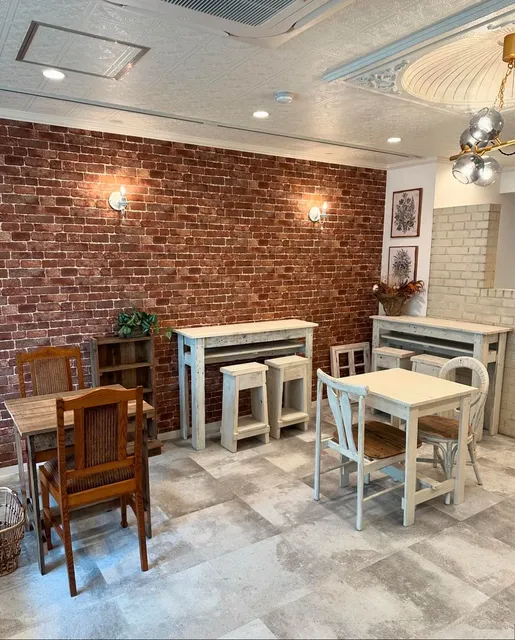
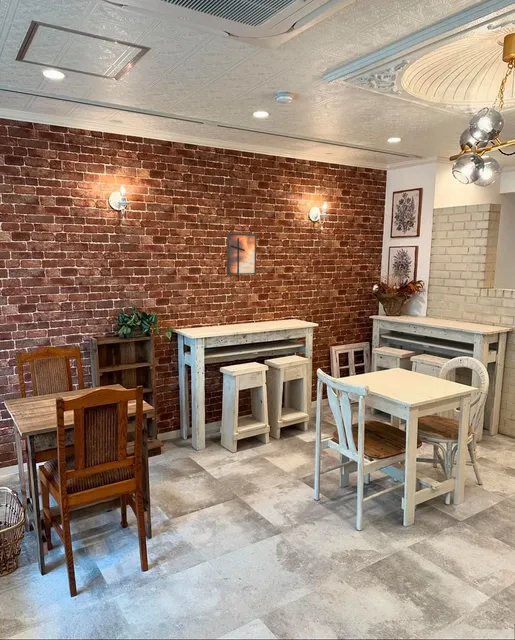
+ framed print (241, 254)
